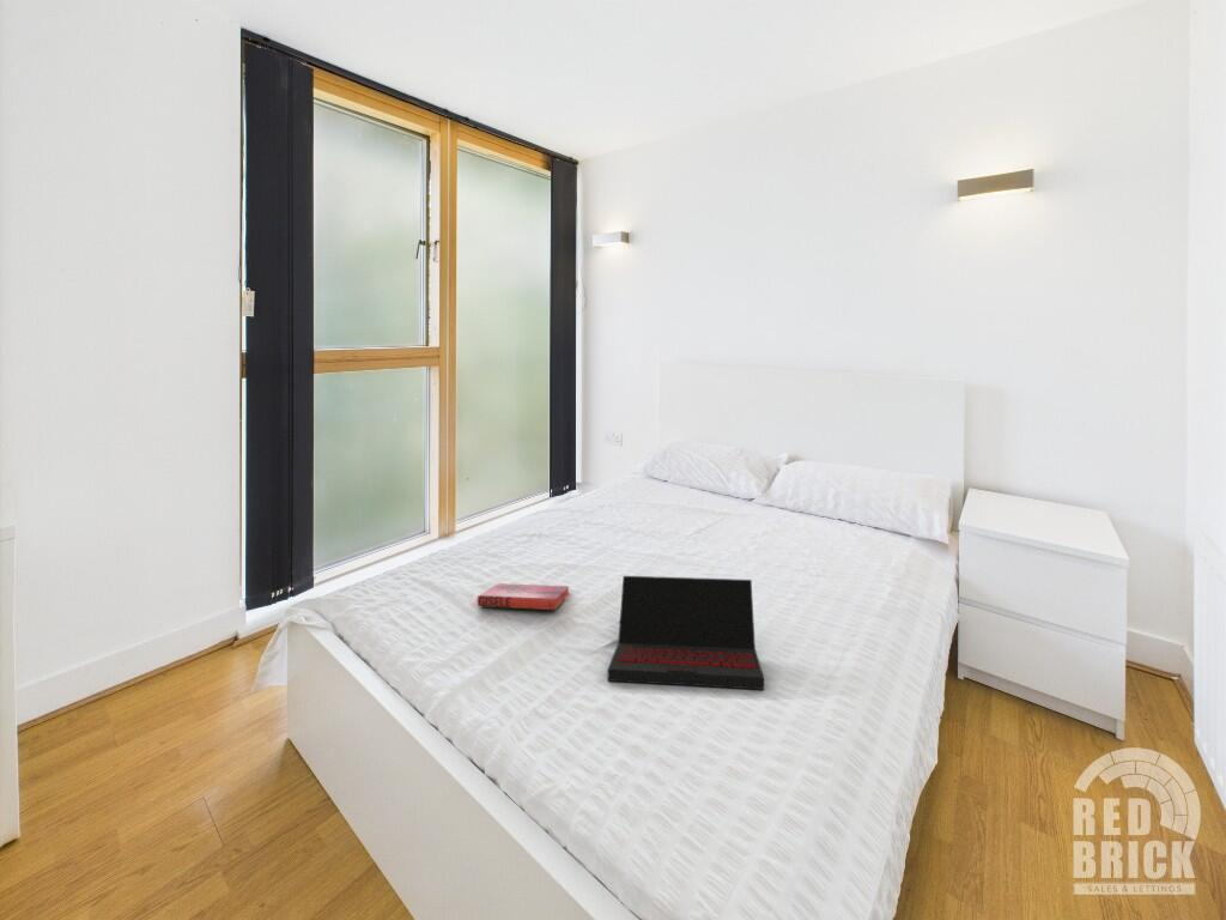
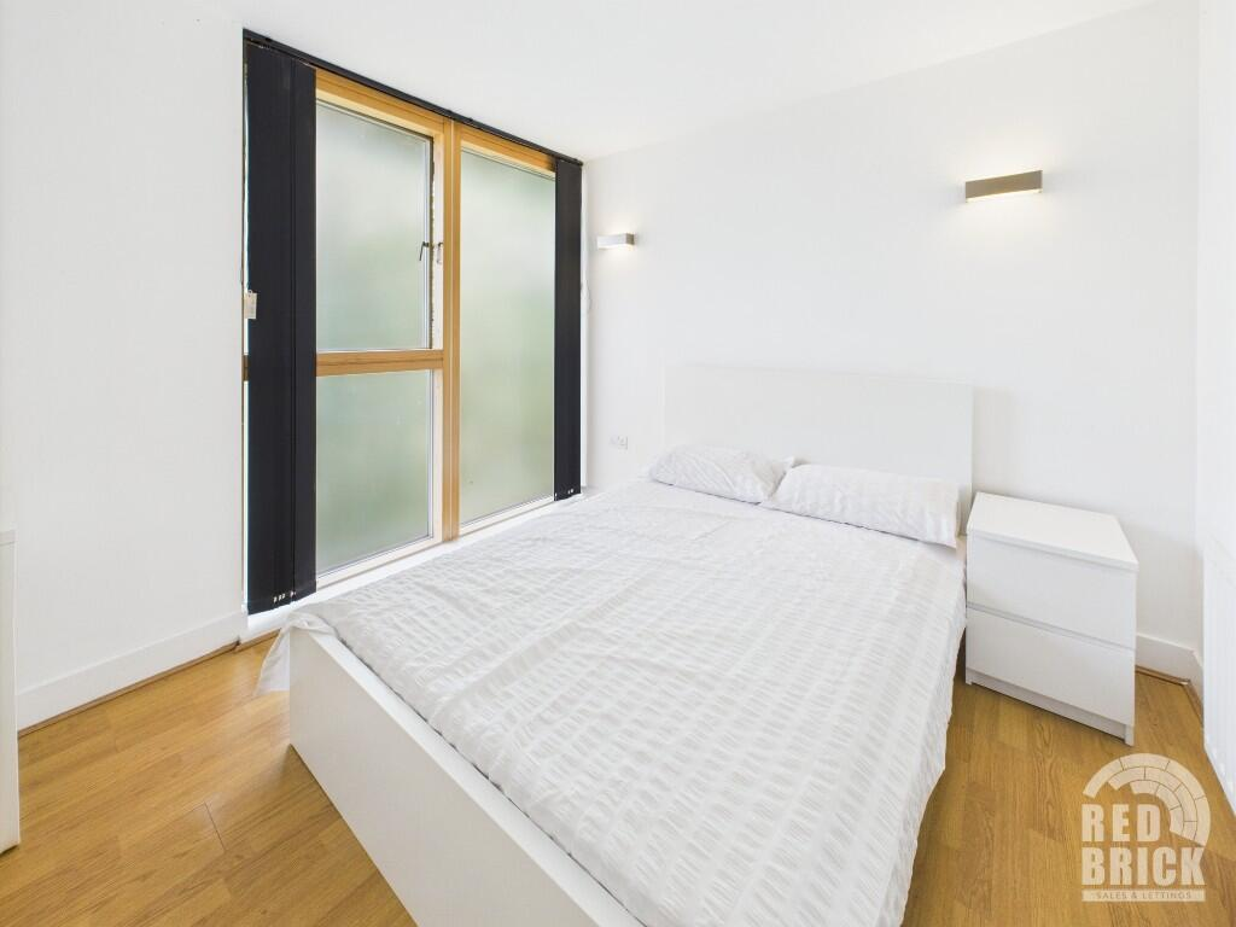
- hardback book (524, 595)
- laptop (685, 624)
